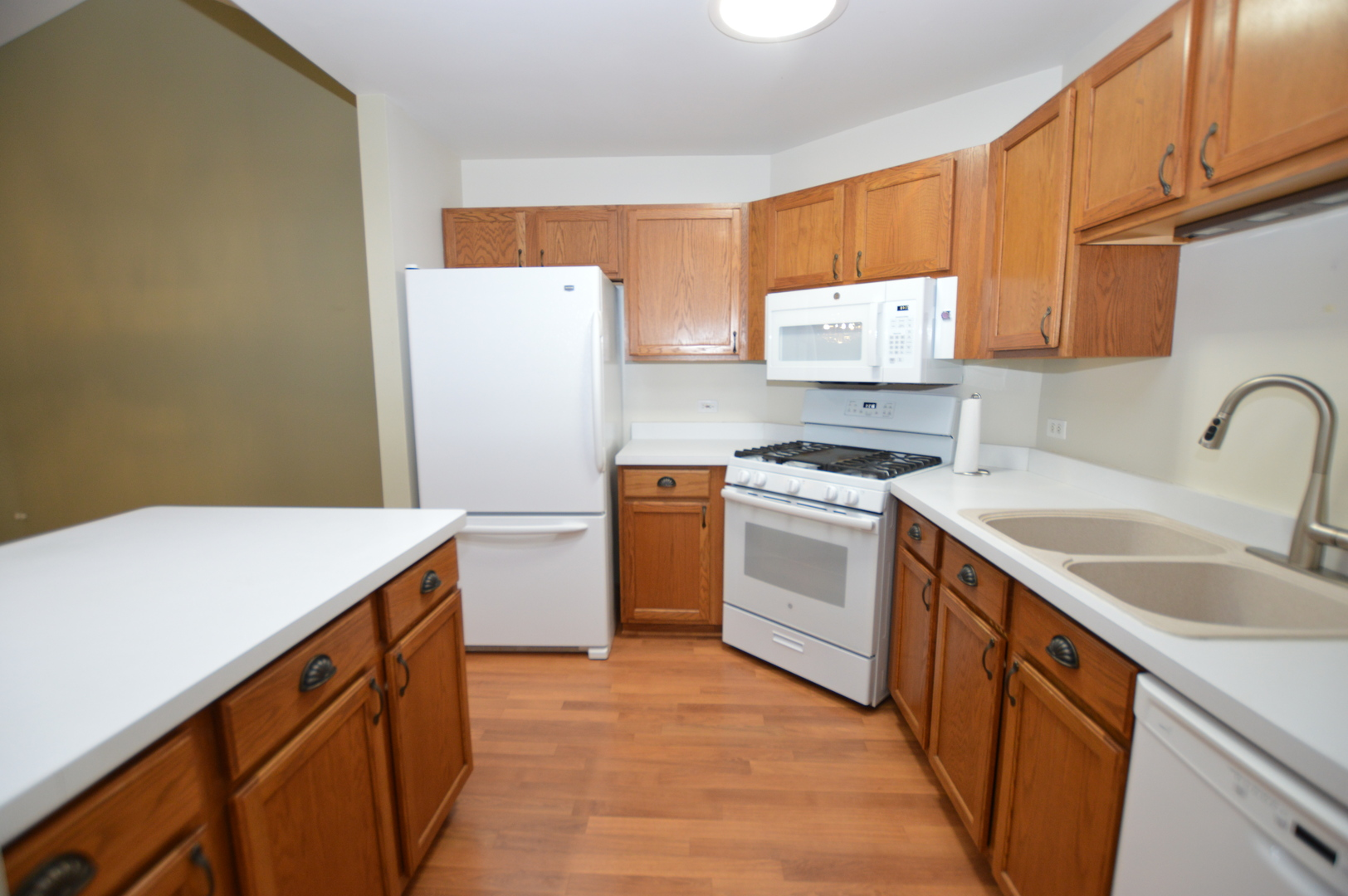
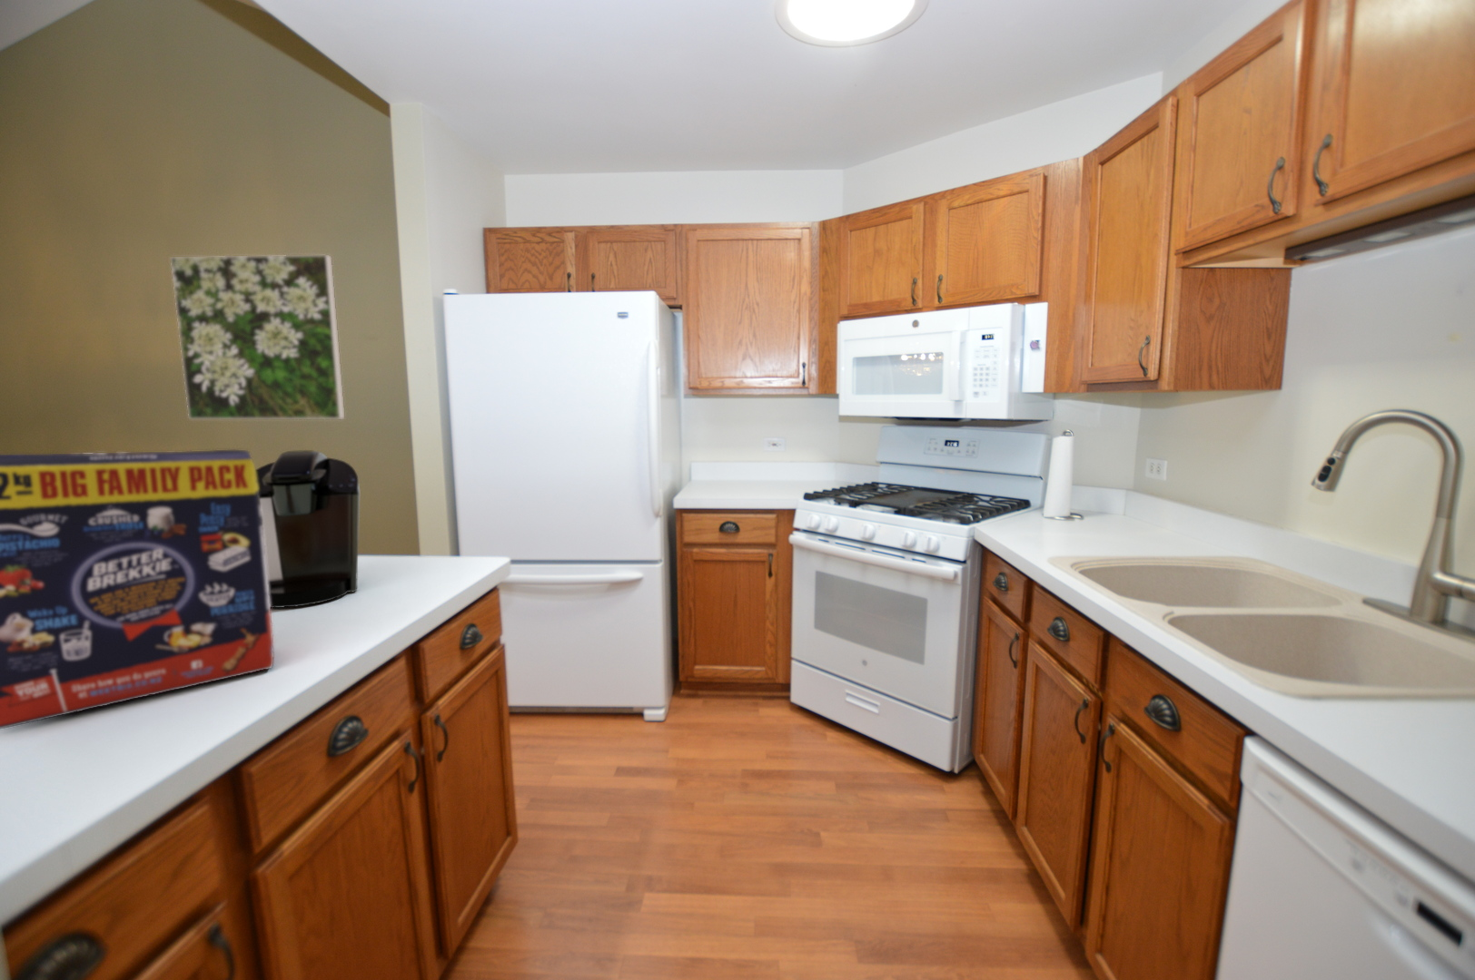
+ coffee maker (270, 524)
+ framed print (259, 338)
+ cereal box (138, 571)
